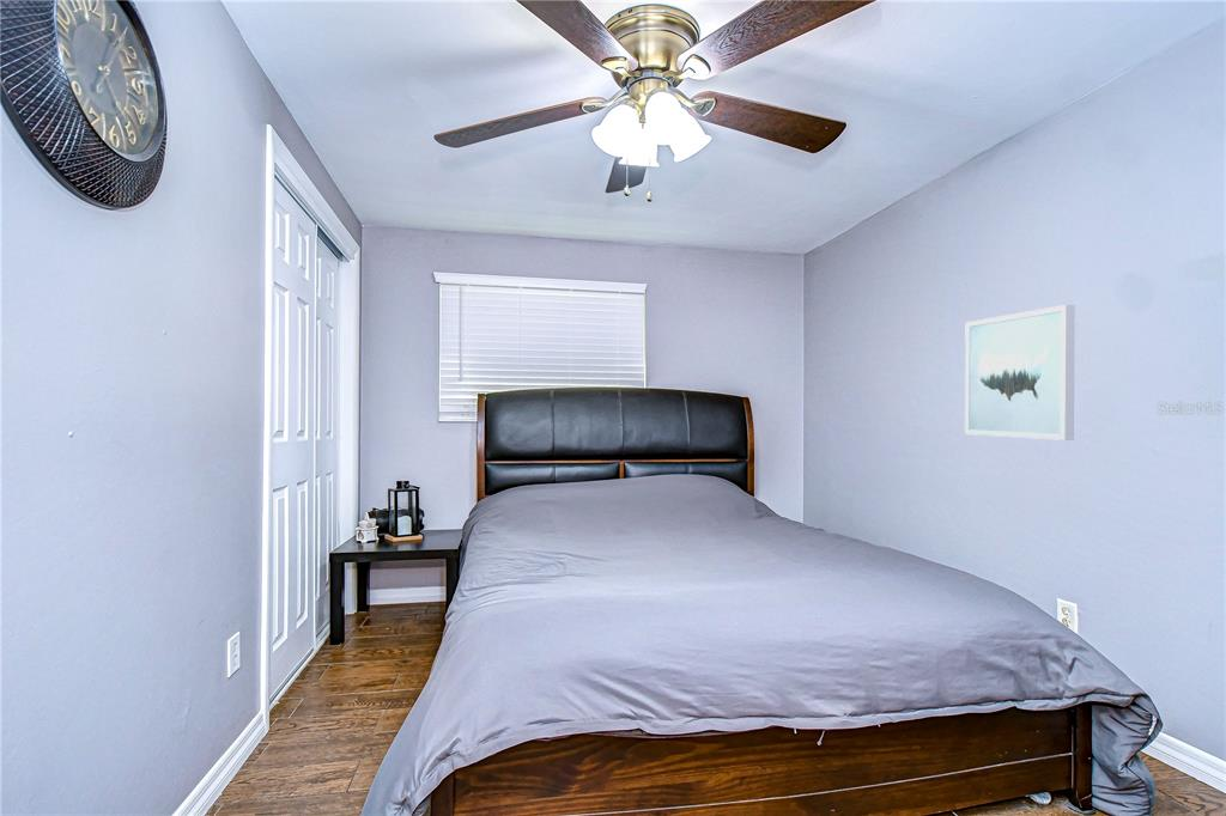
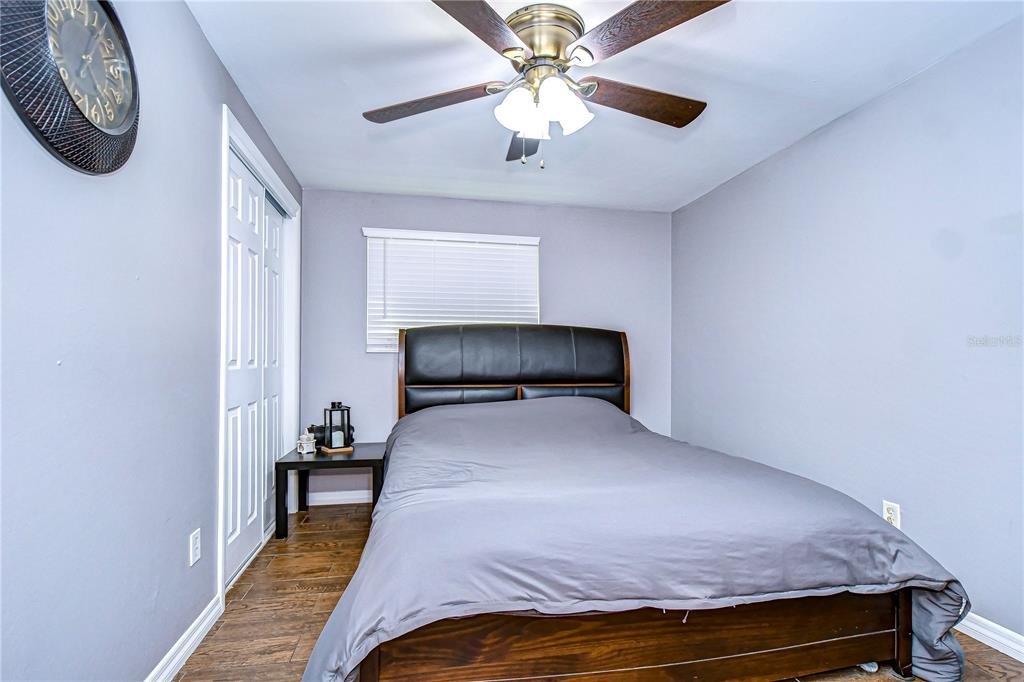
- wall art (1014, 376)
